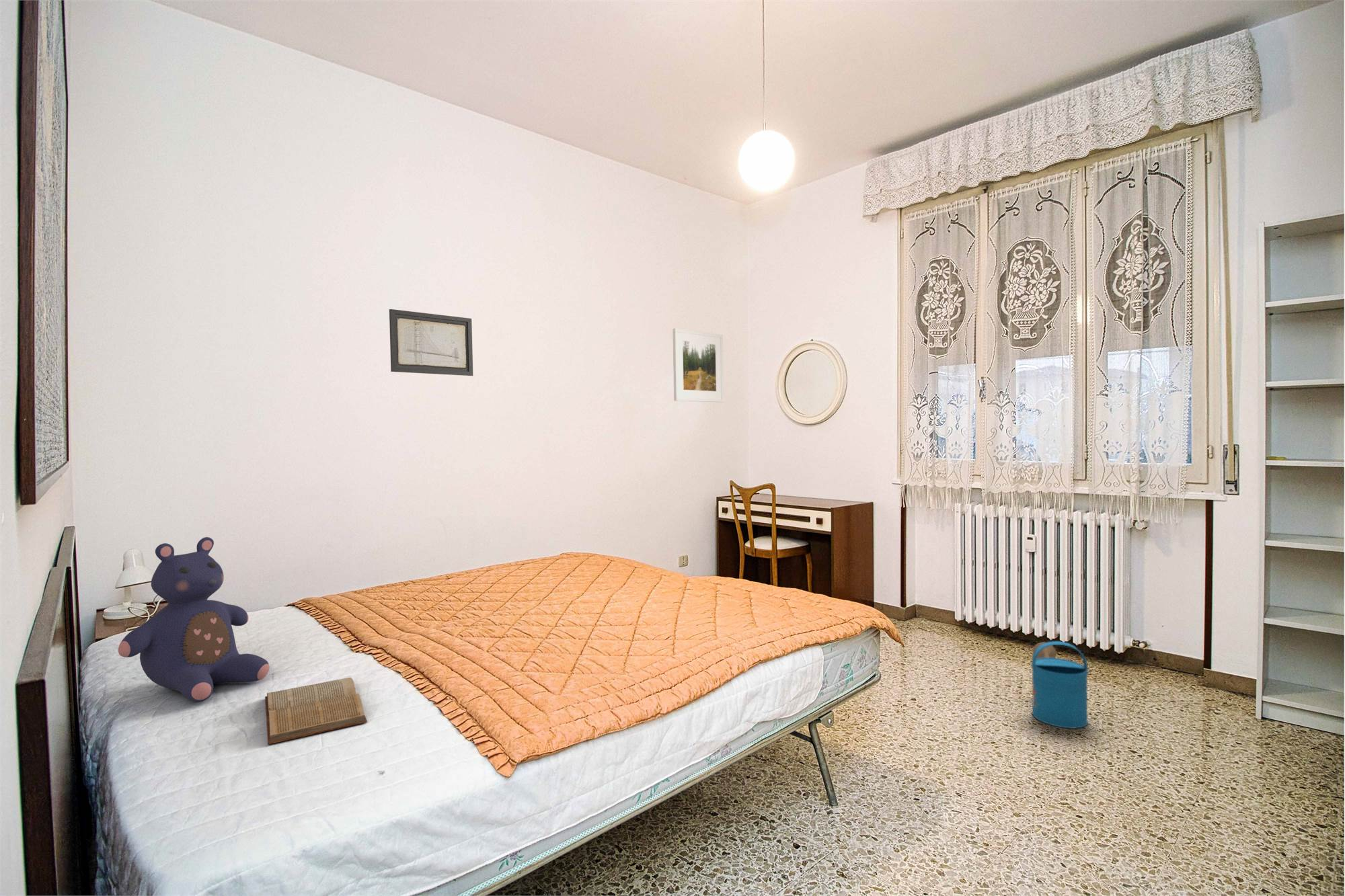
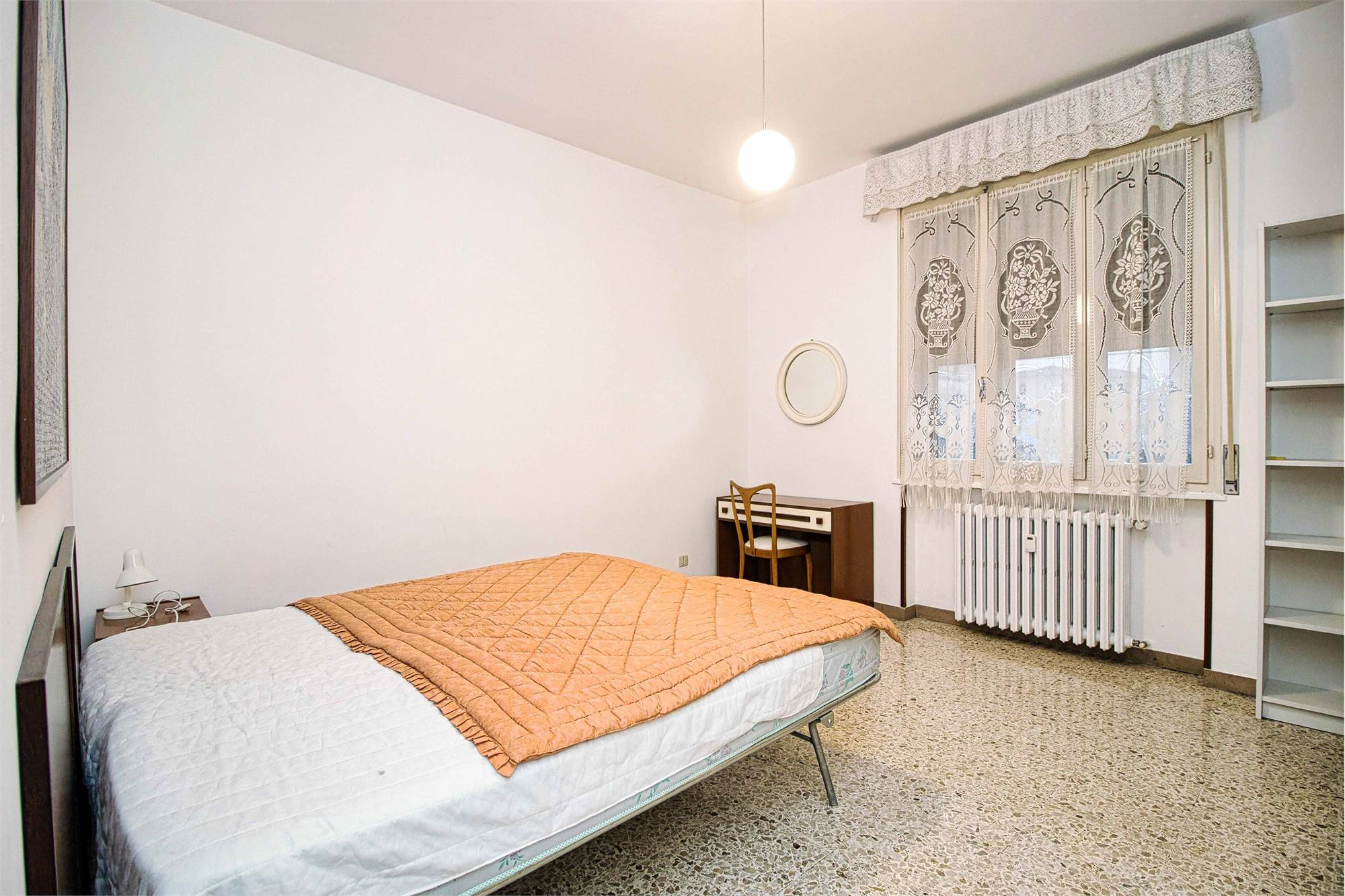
- wall art (432, 343)
- book (313, 702)
- watering can (1054, 674)
- teddy bear (202, 614)
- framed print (699, 366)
